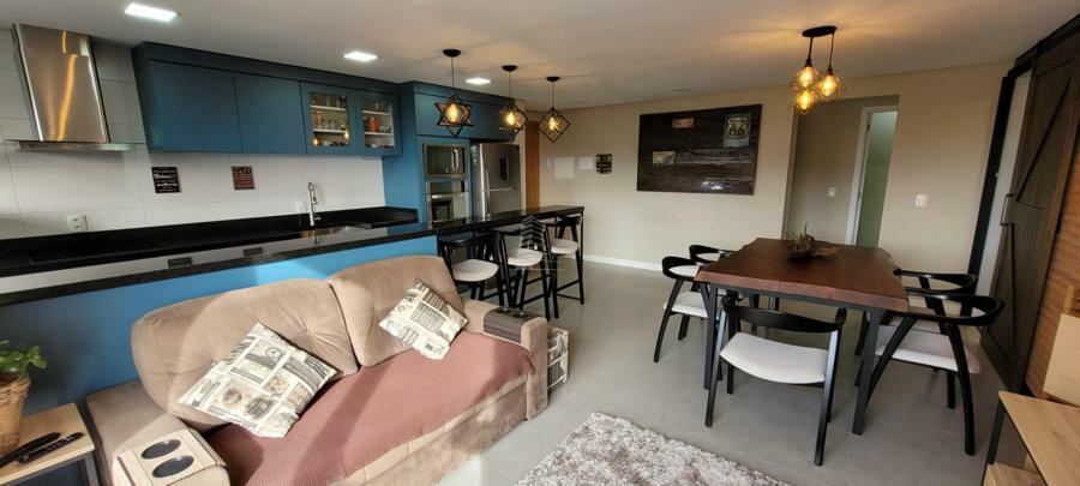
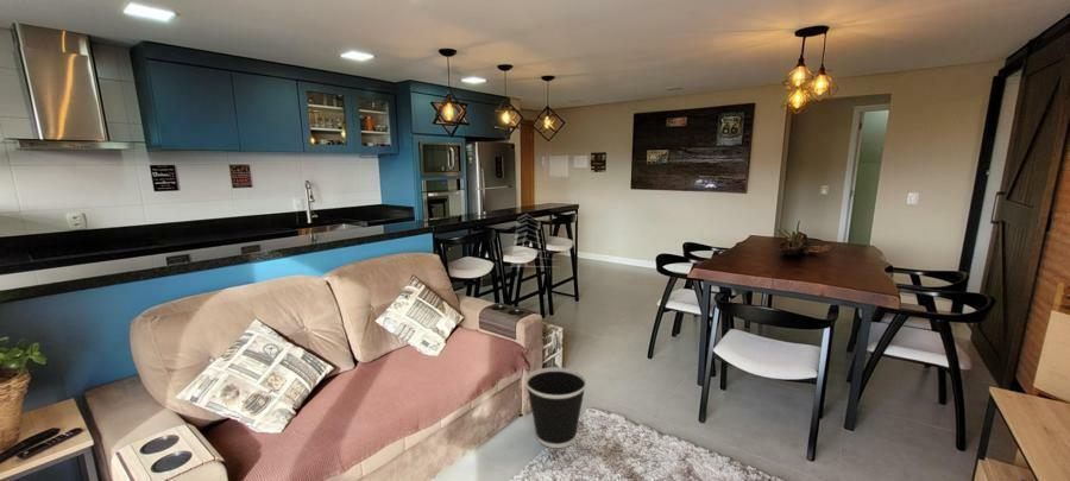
+ wastebasket (555, 409)
